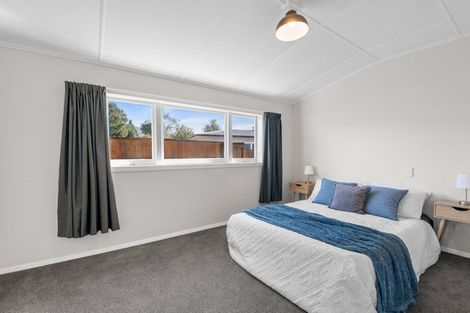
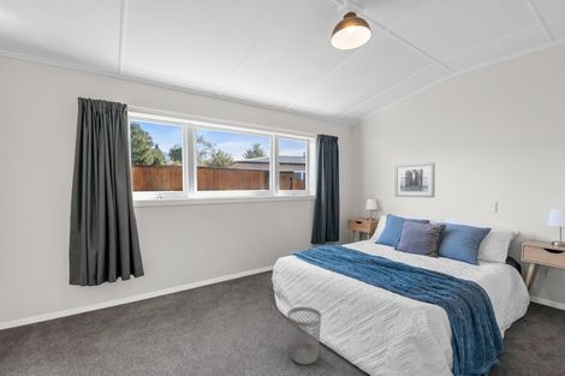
+ wastebasket (304, 334)
+ wall art (414, 180)
